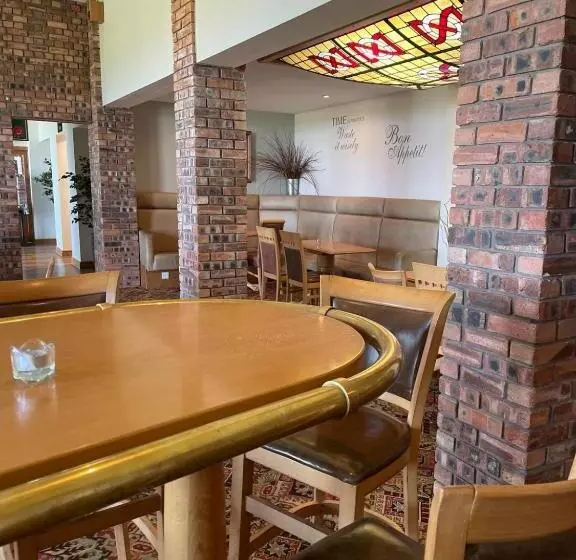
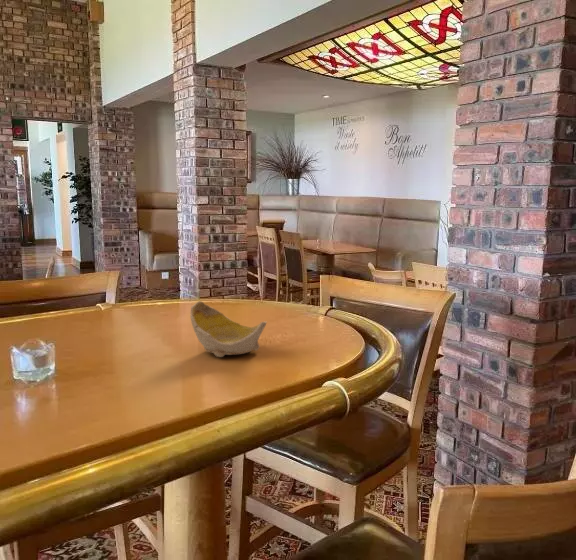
+ bowl (229, 328)
